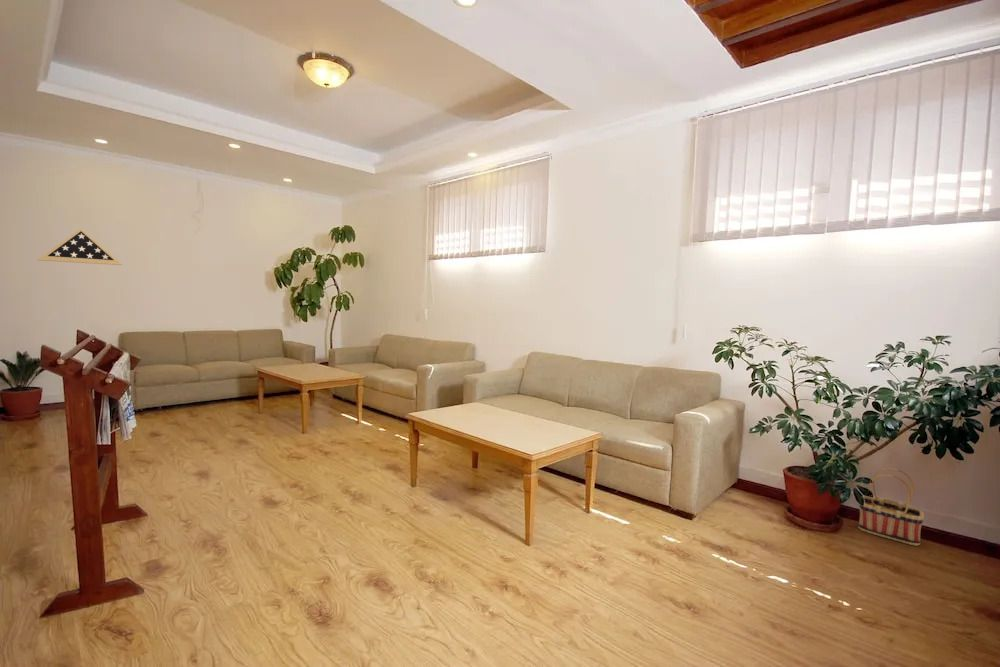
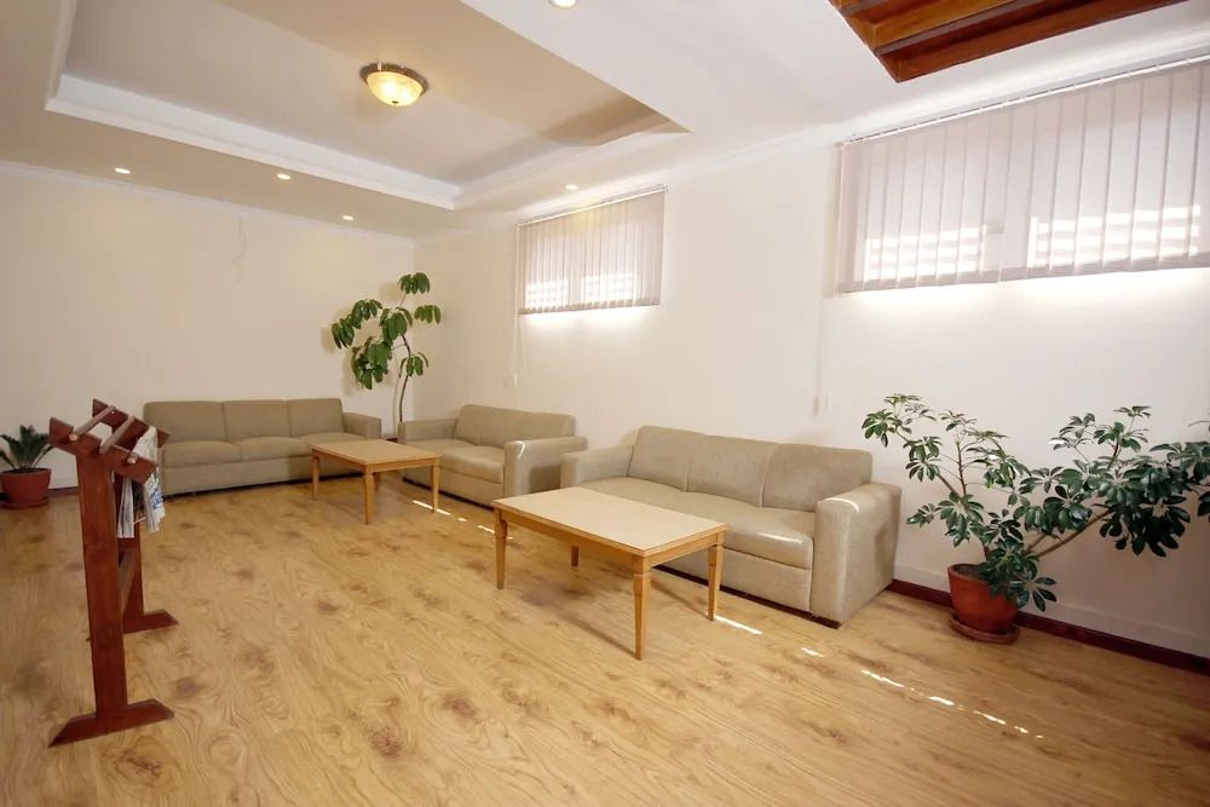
- display case (81, 245)
- basket (891, 503)
